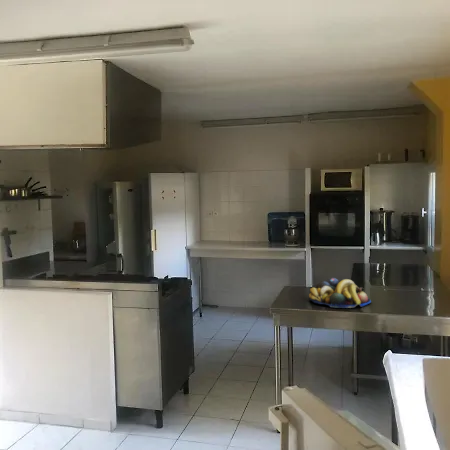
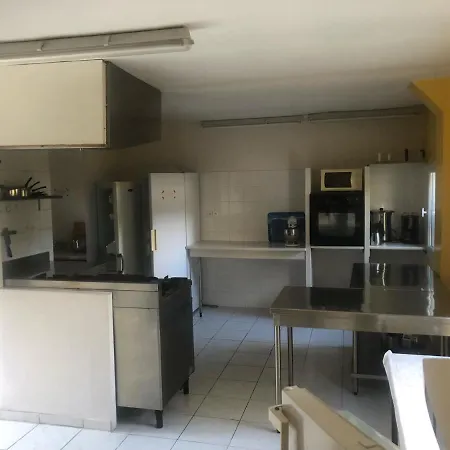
- fruit bowl (340, 290)
